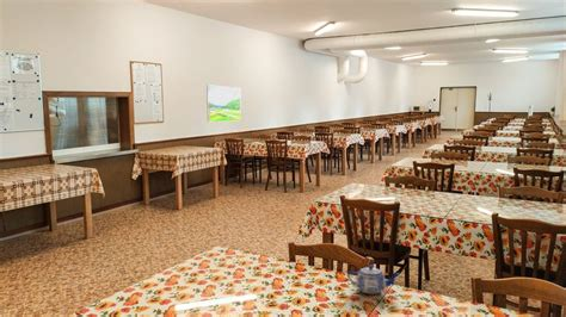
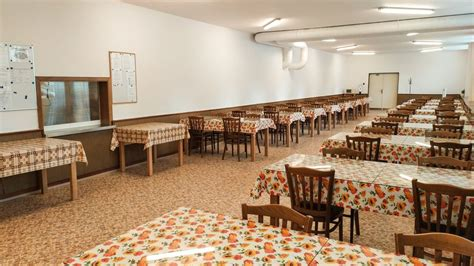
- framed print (224, 104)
- teapot (373, 278)
